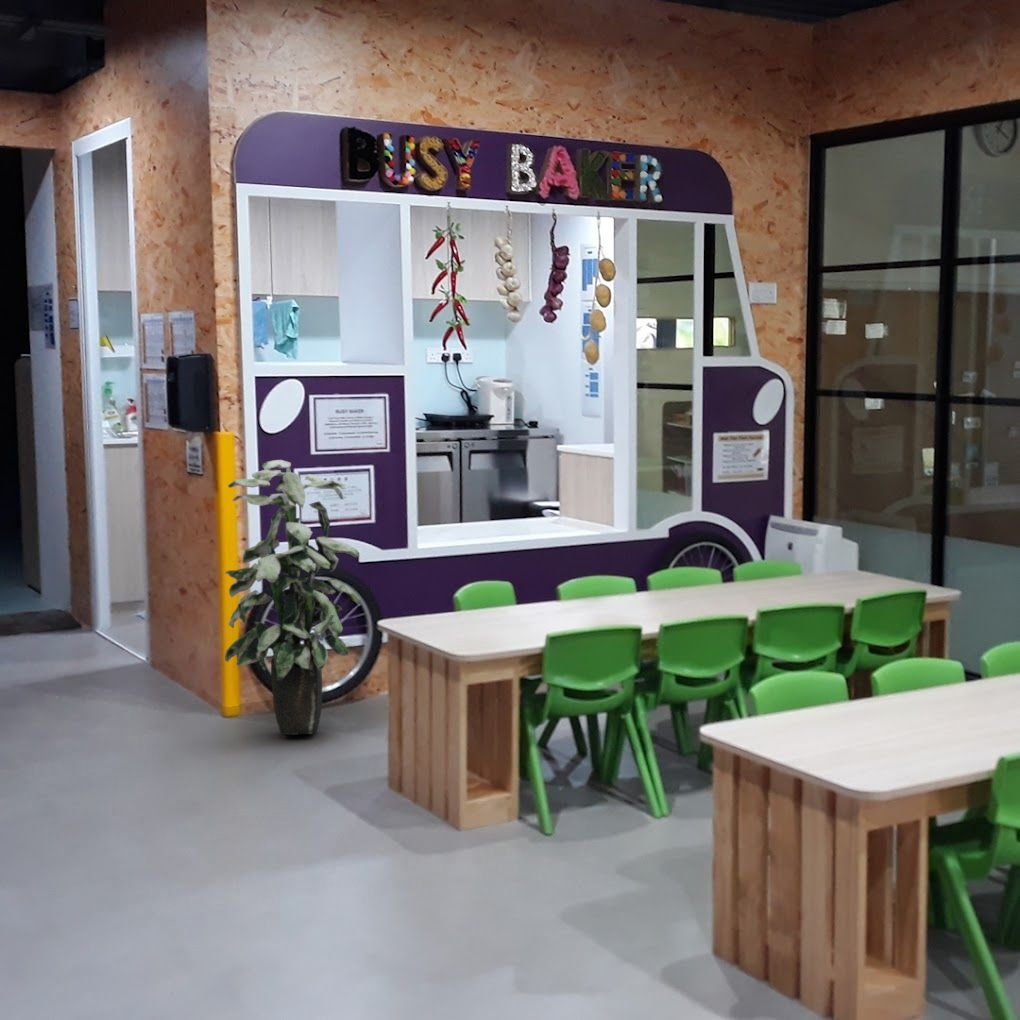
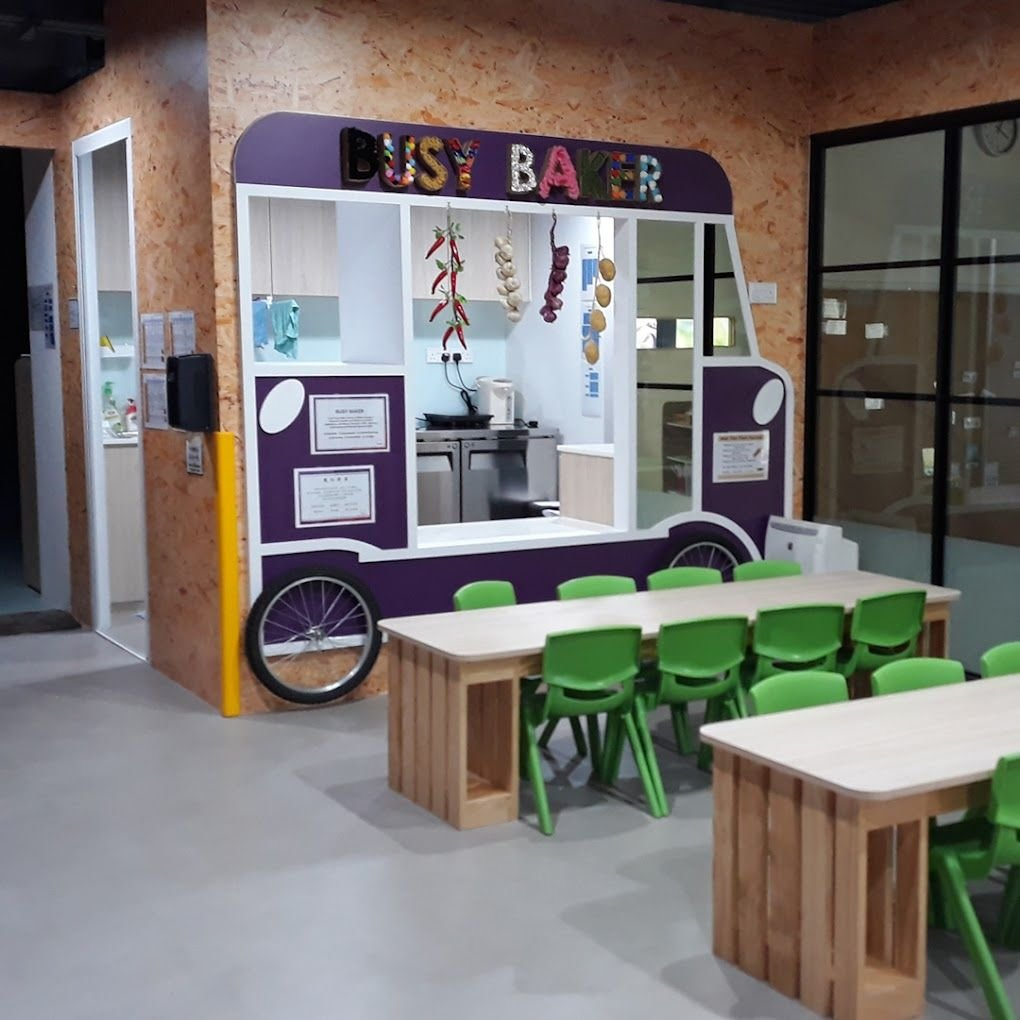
- indoor plant (287, 596)
